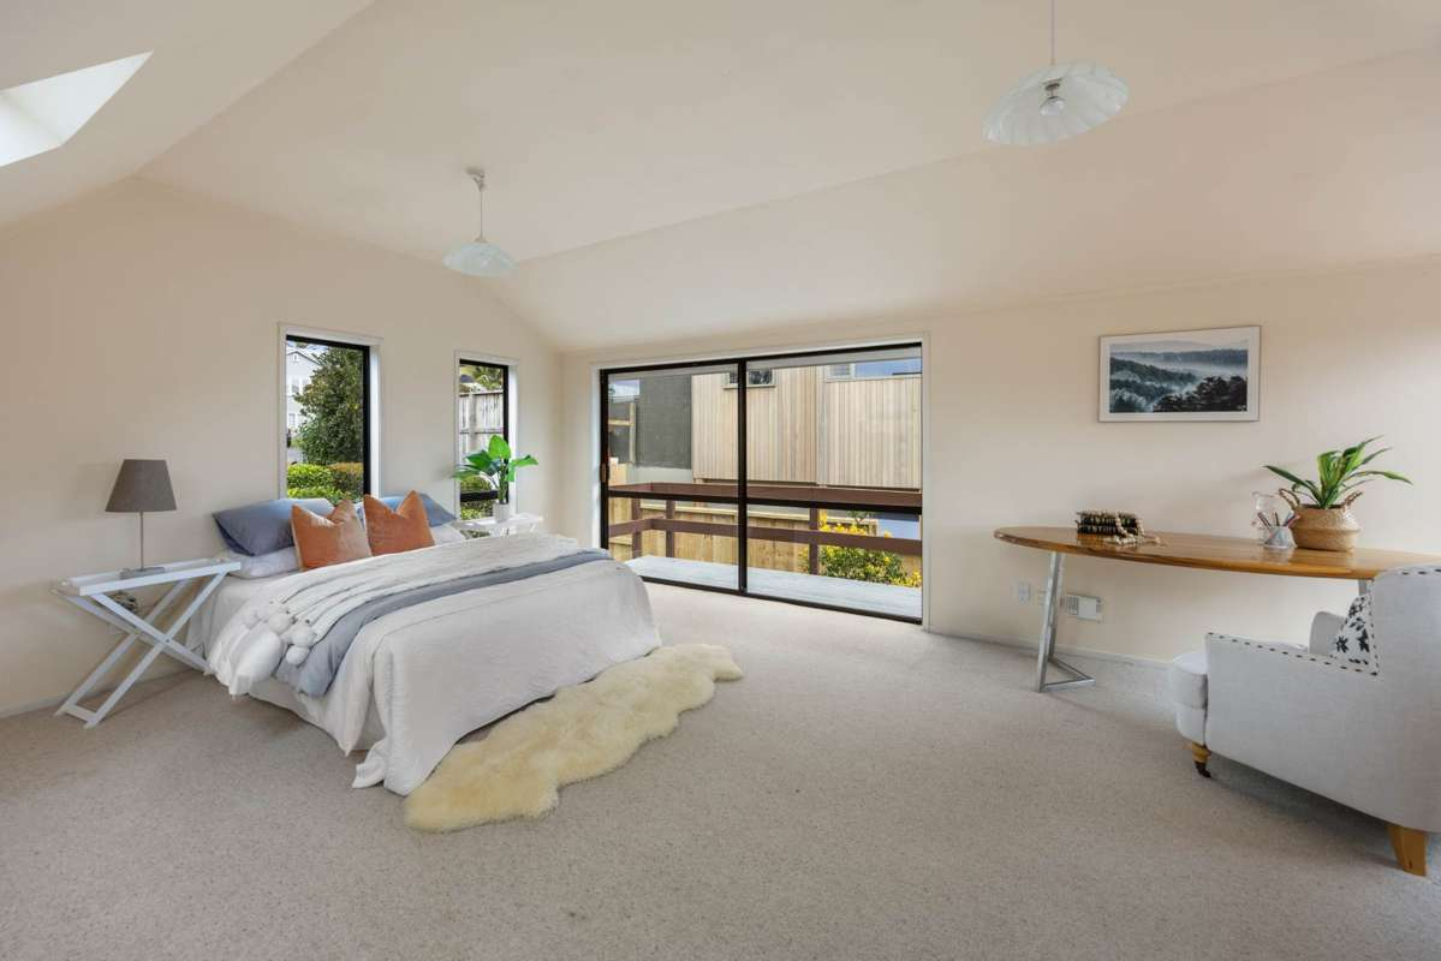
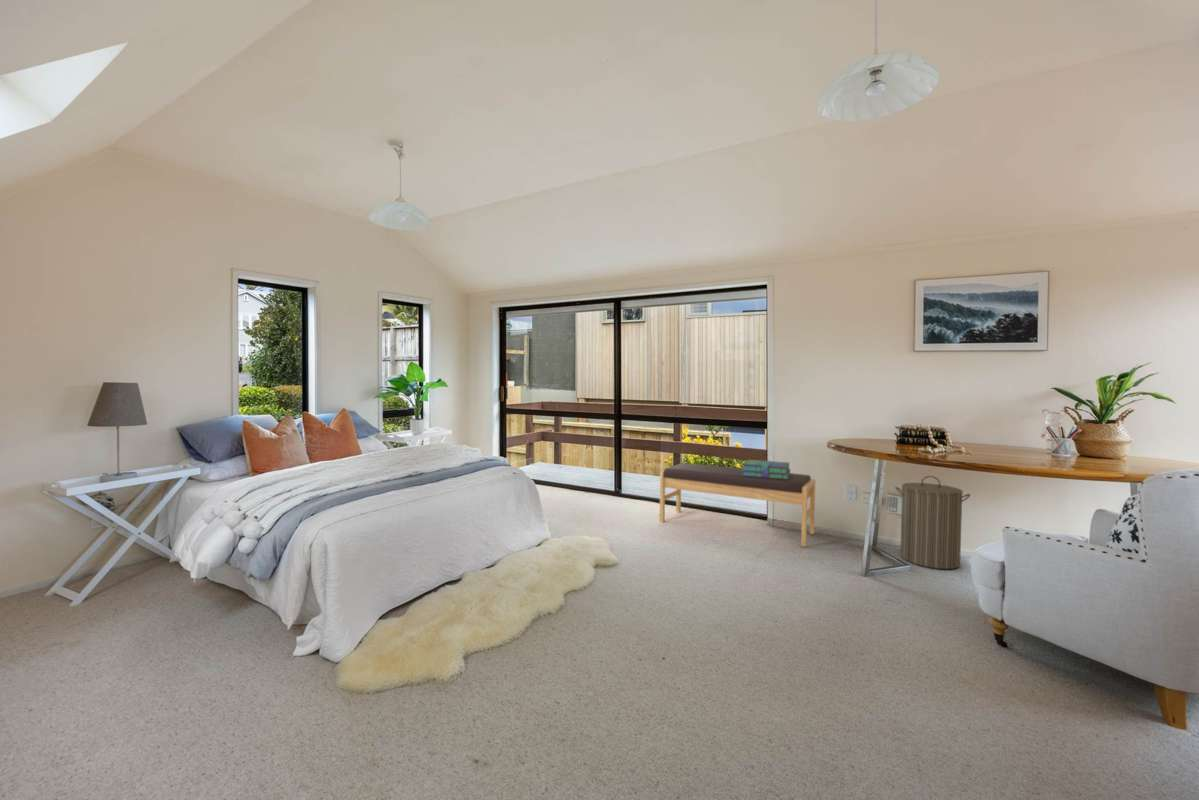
+ stack of books (766, 468)
+ bench (734, 496)
+ laundry hamper (930, 518)
